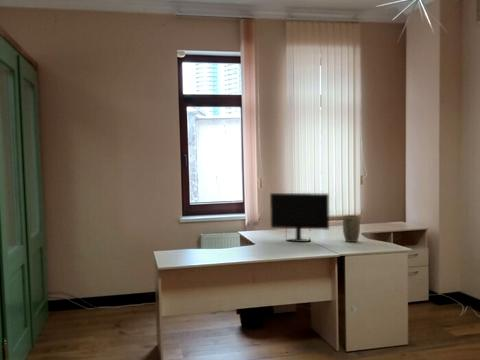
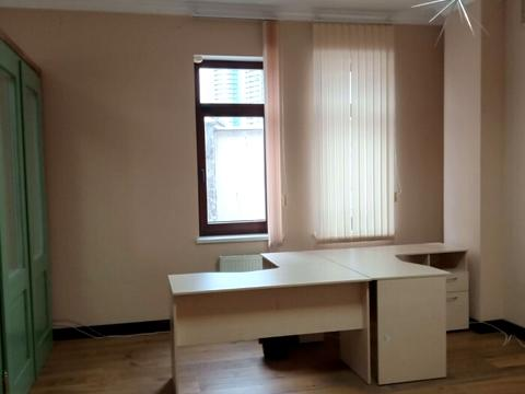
- plant pot (351, 228)
- computer monitor (299, 216)
